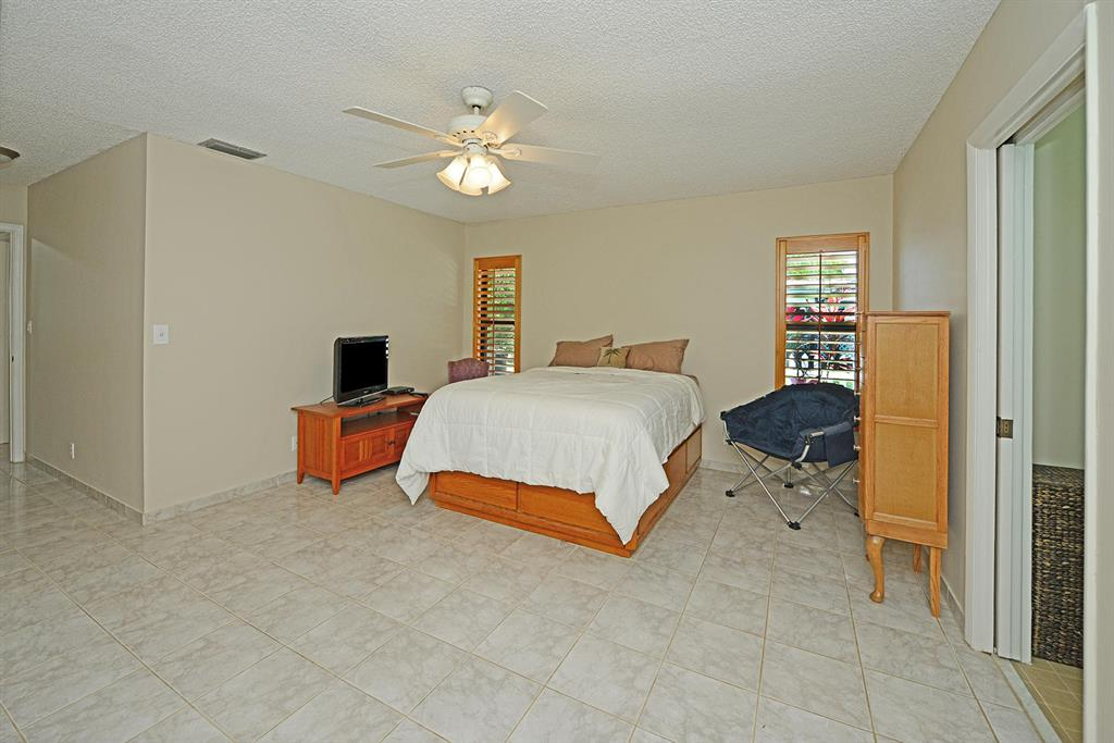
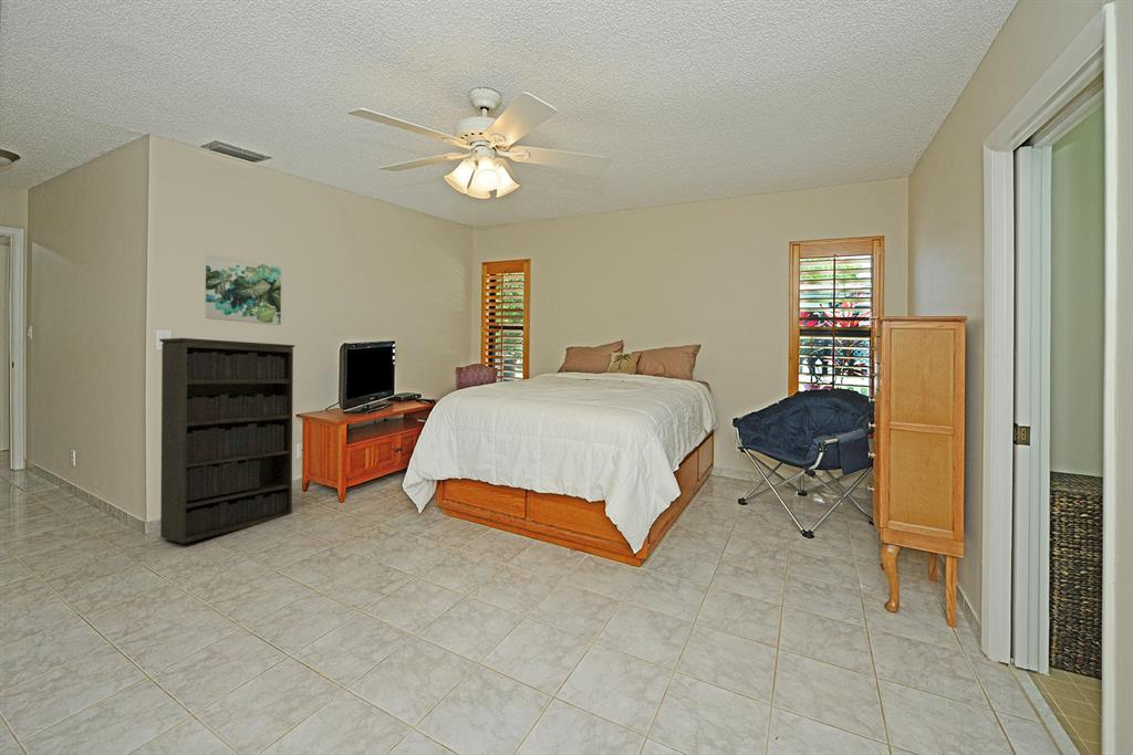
+ wall art (245, 291)
+ bookshelf (231, 433)
